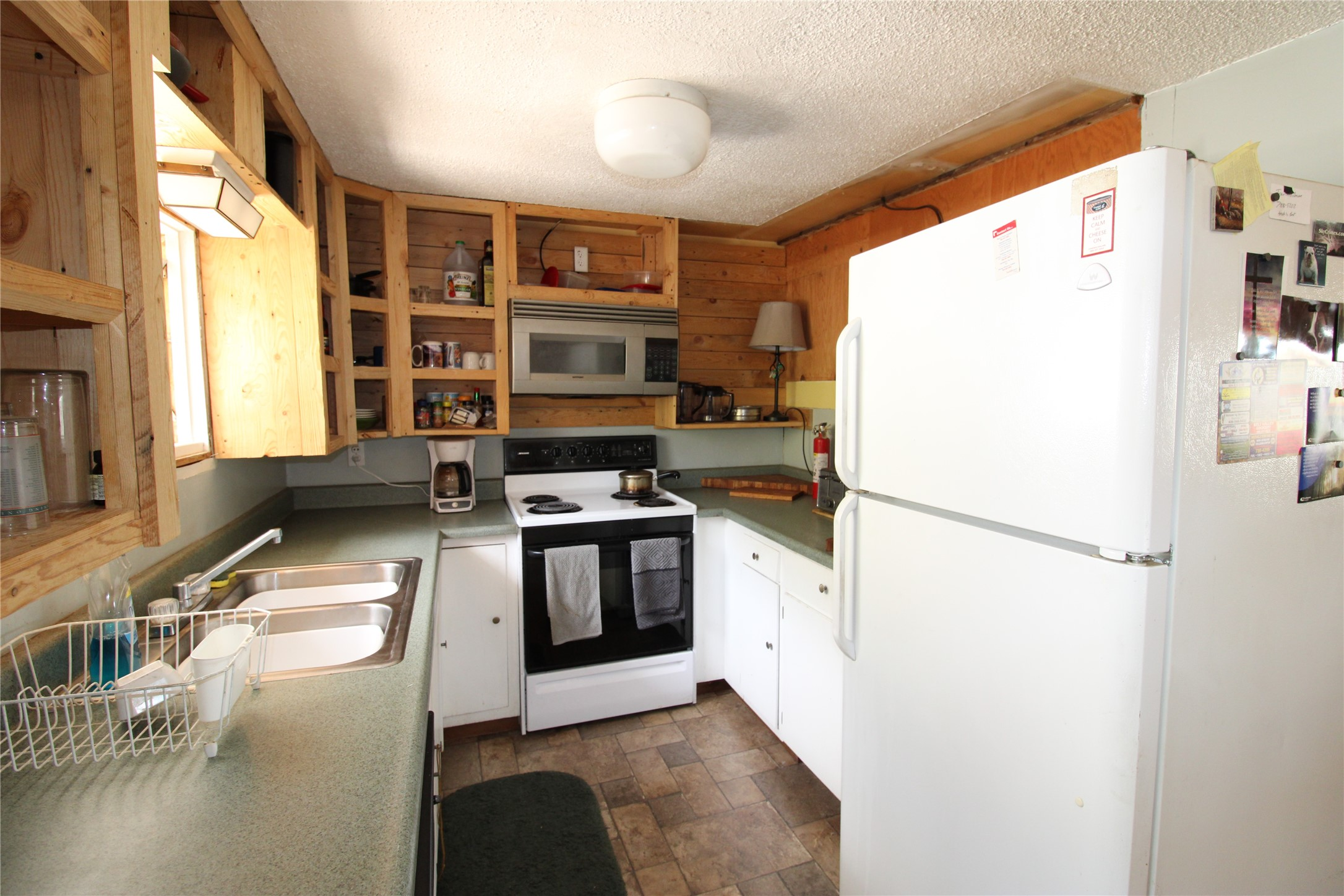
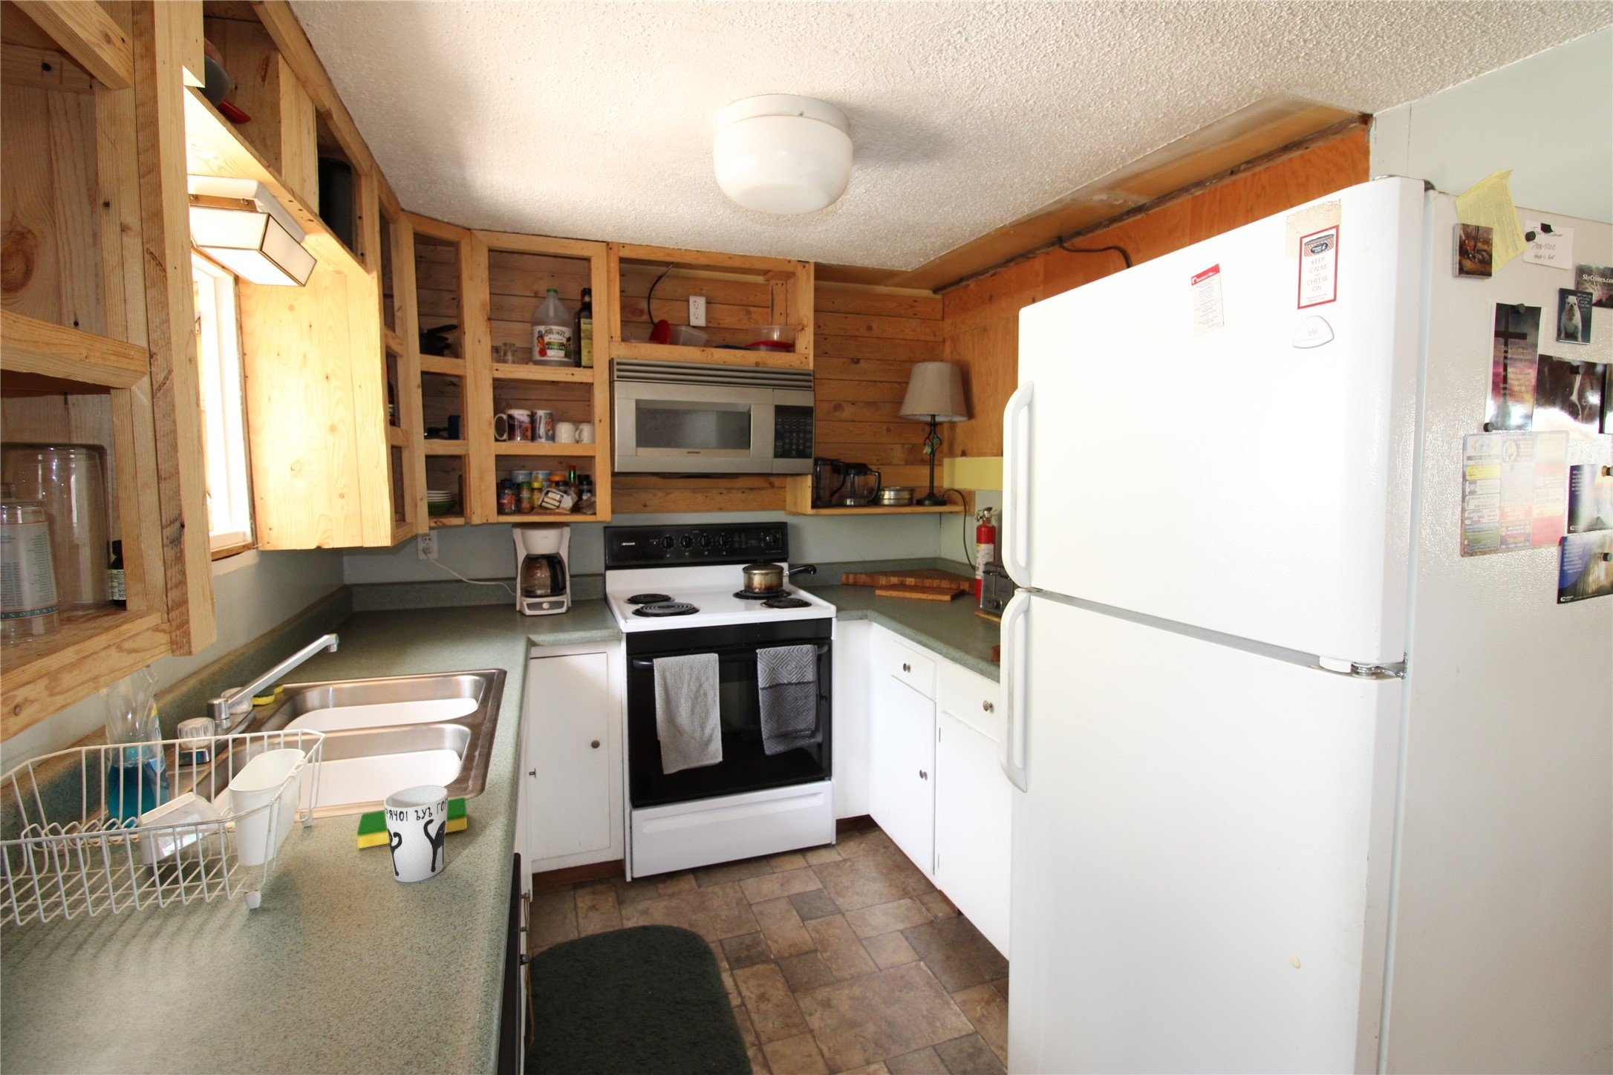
+ dish sponge (386, 823)
+ cup (418, 833)
